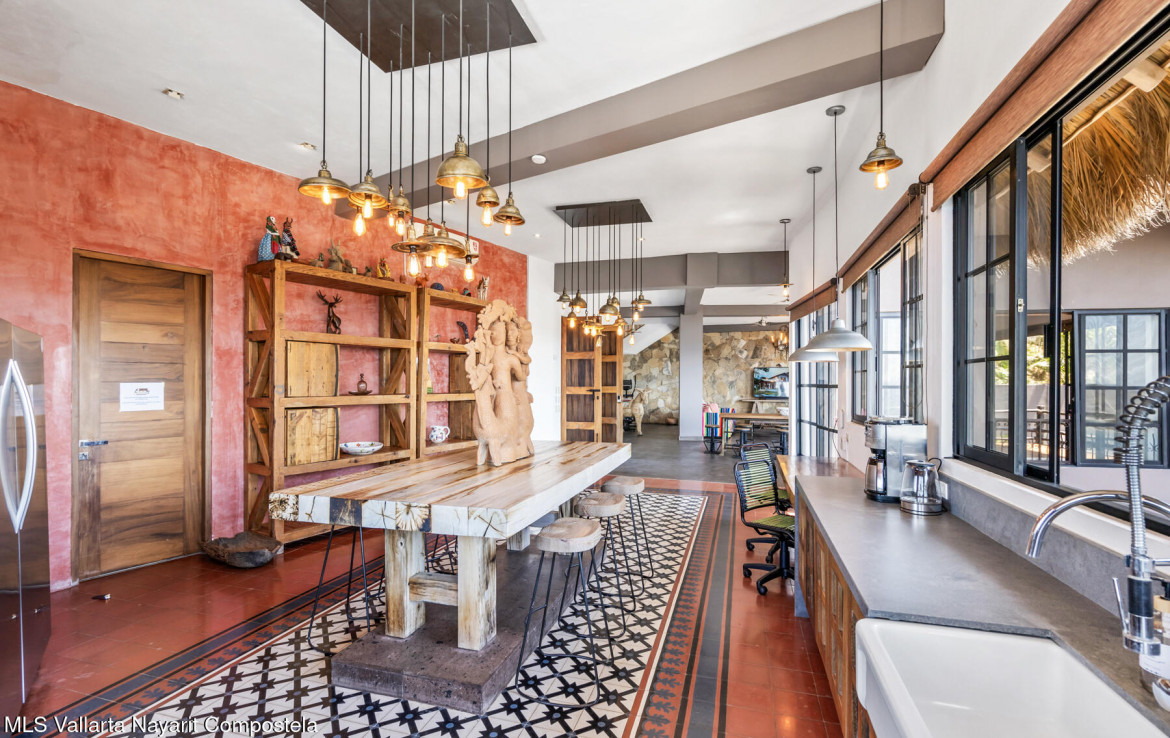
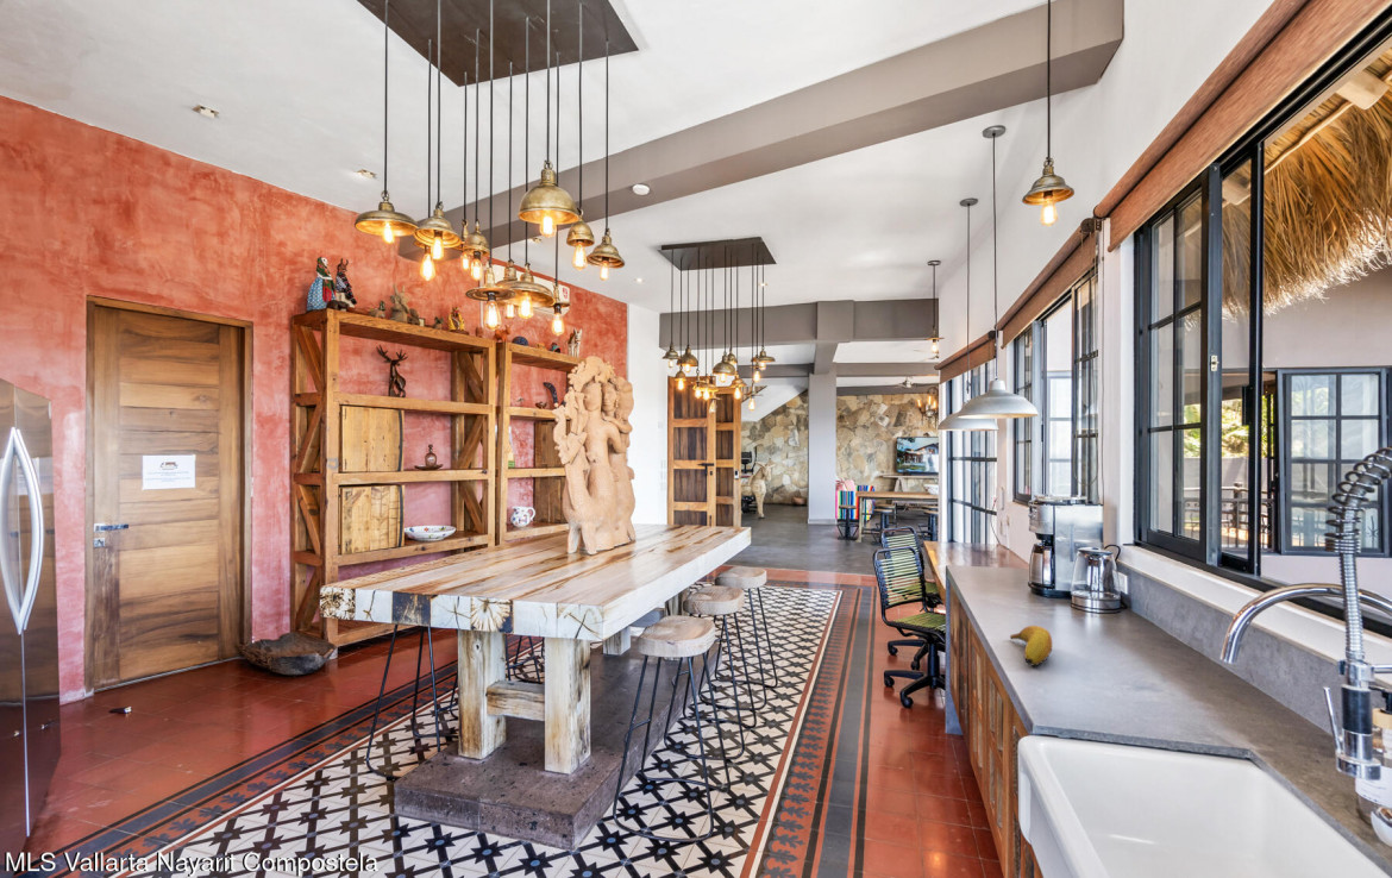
+ fruit (1023, 640)
